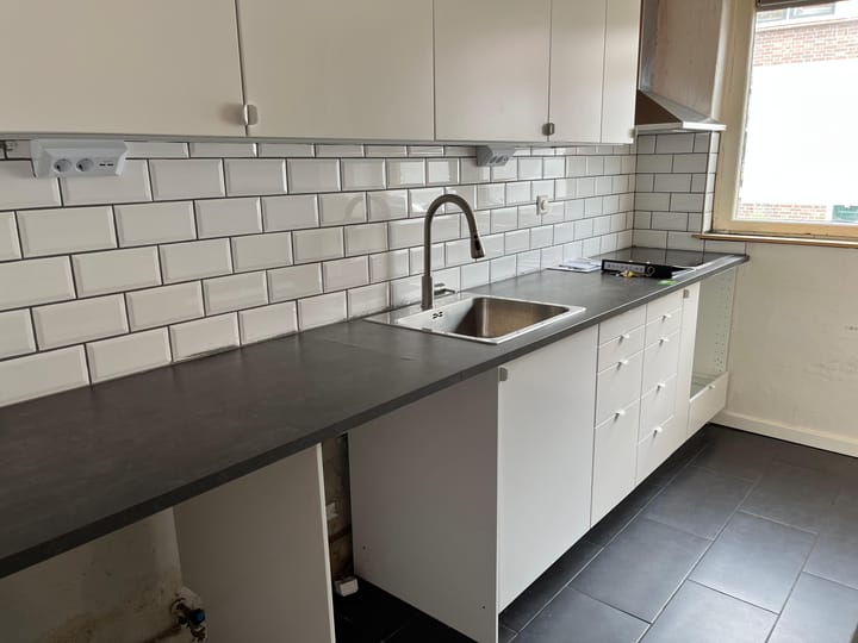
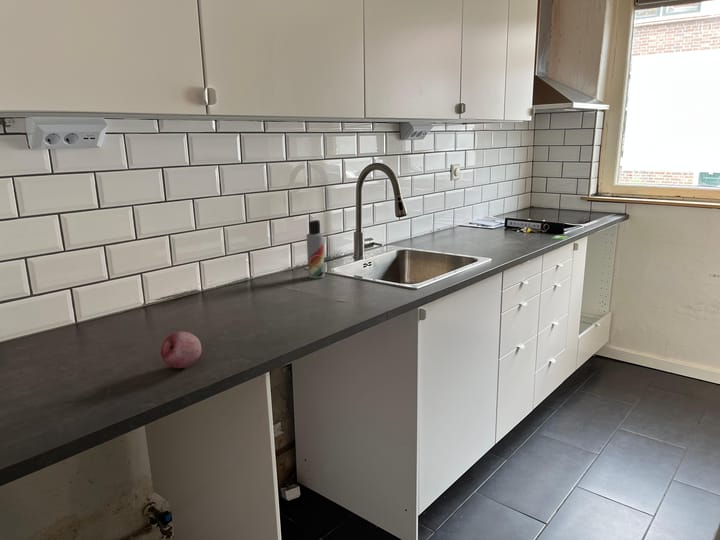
+ lotion bottle (315, 248)
+ fruit (181, 349)
